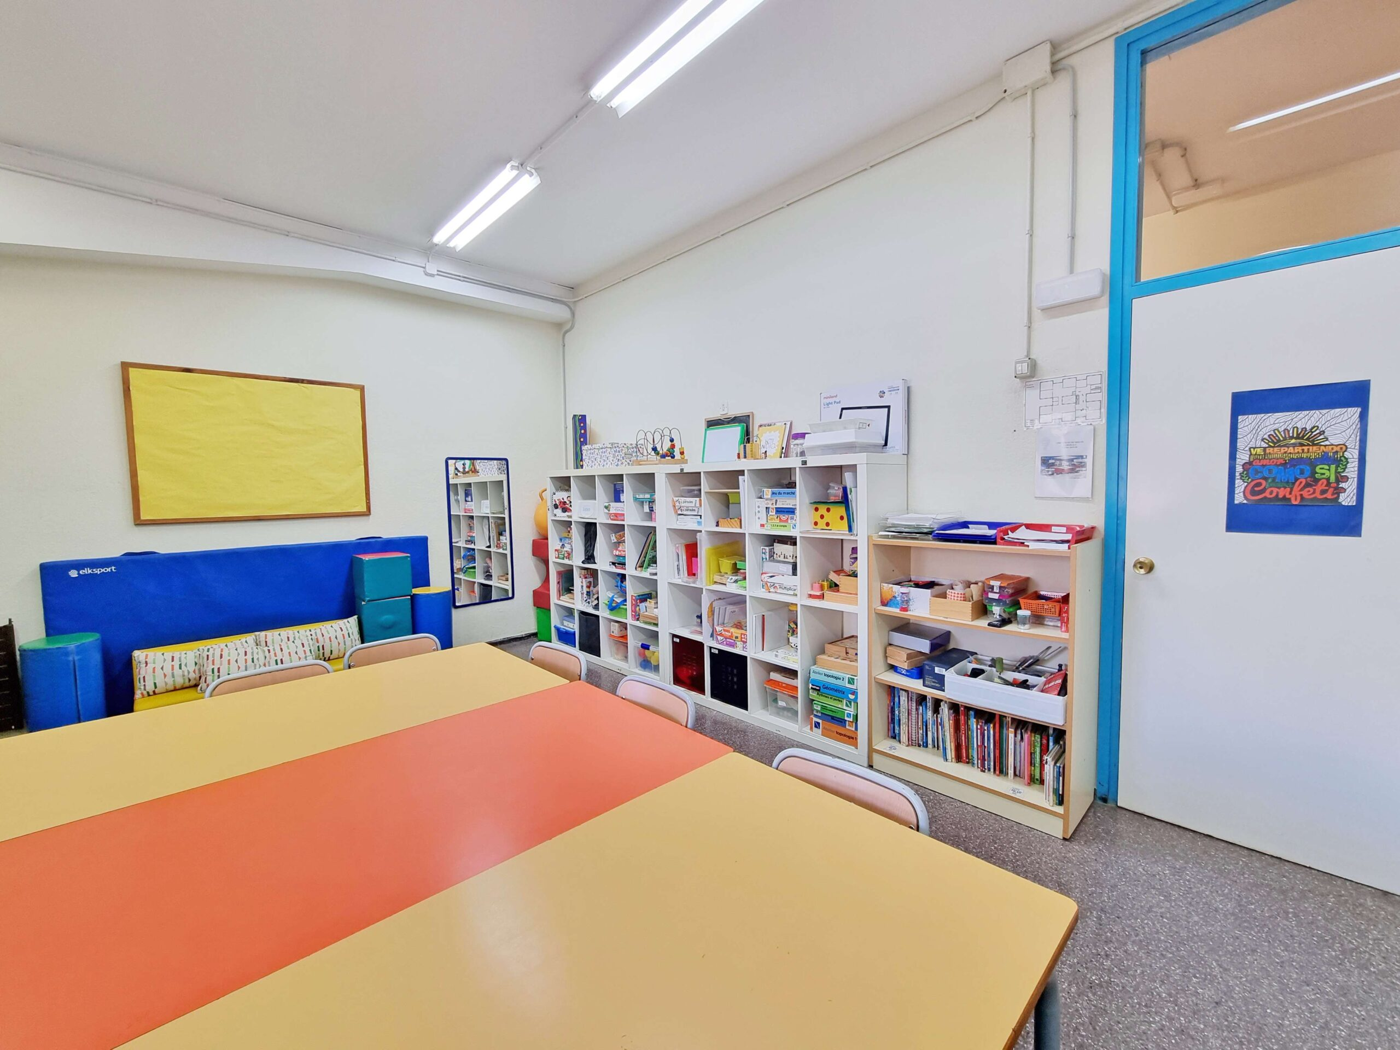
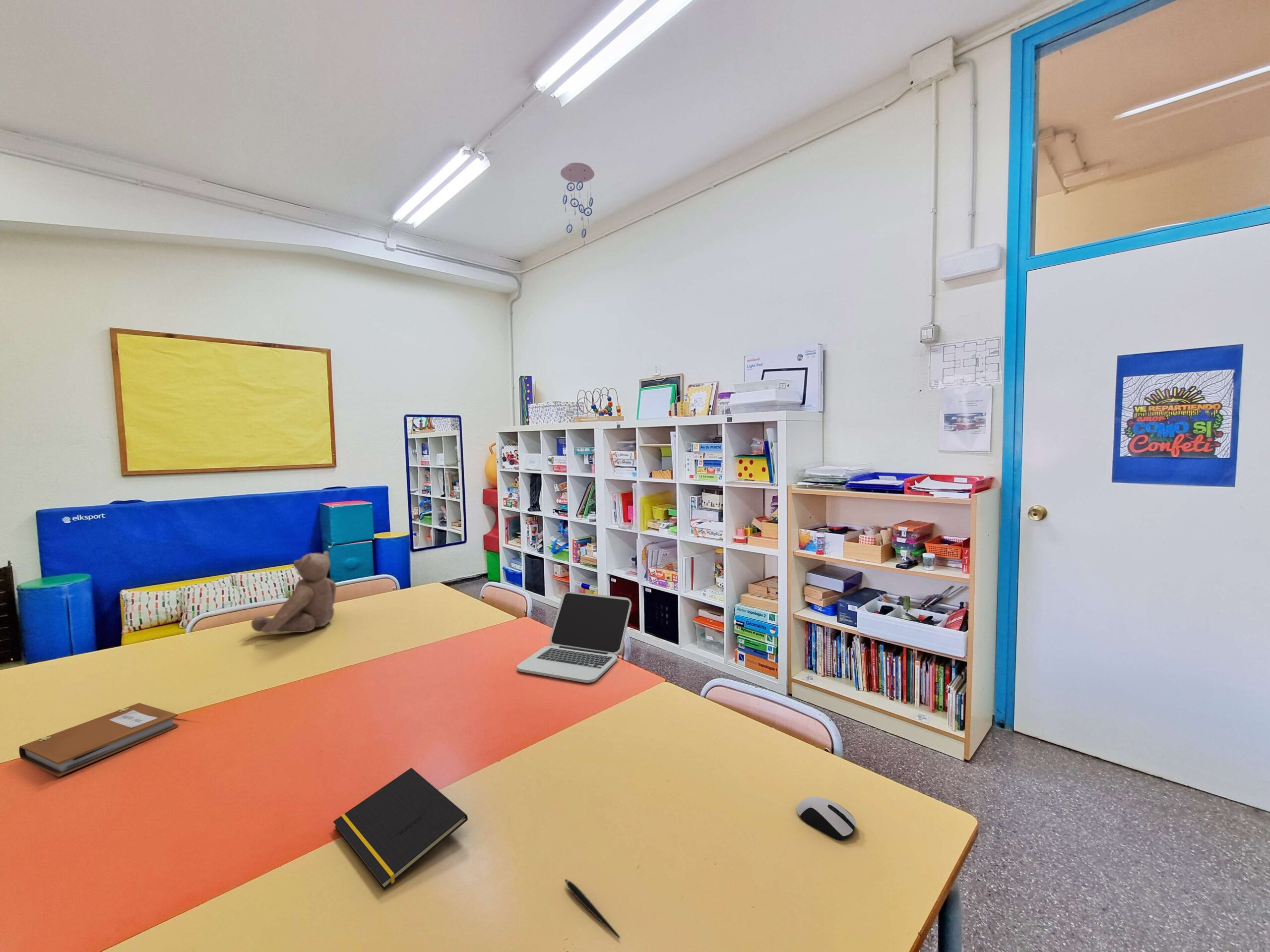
+ computer mouse (825, 813)
+ pen (590, 906)
+ notebook (105, 734)
+ notepad (399, 821)
+ laptop (576, 632)
+ ceiling mobile (578, 207)
+ teddy bear (299, 589)
